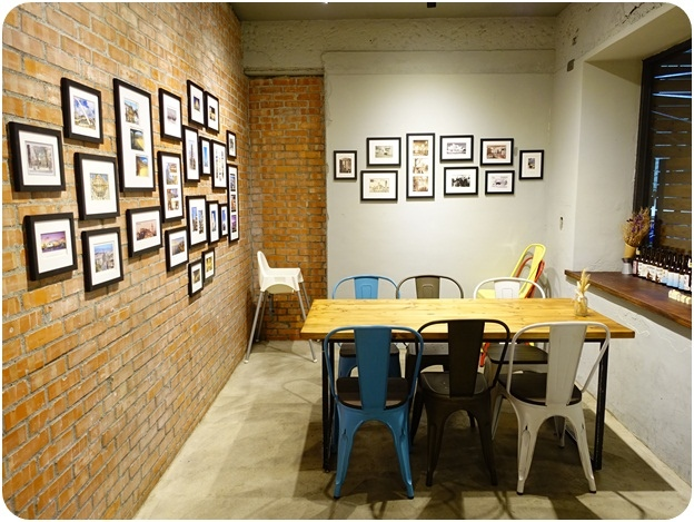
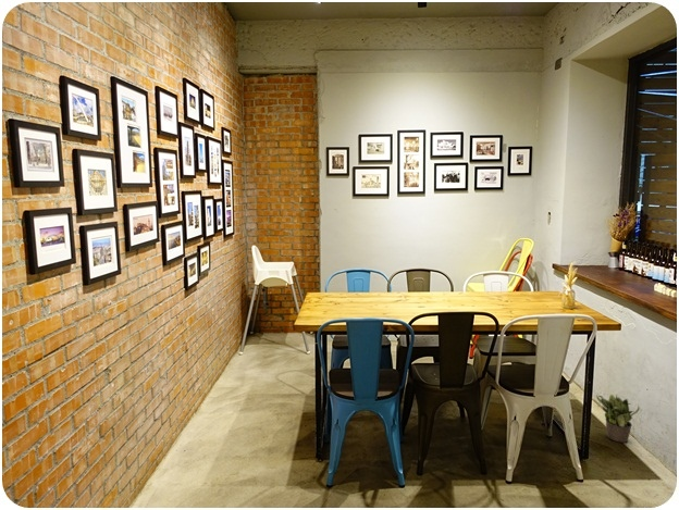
+ potted plant (618, 413)
